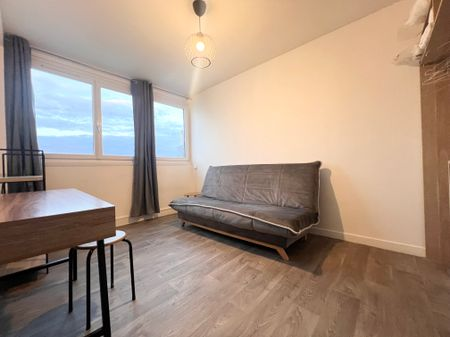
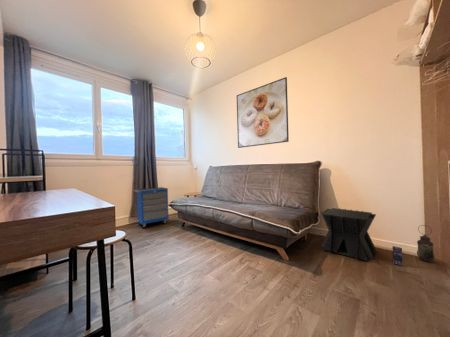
+ side table (358, 232)
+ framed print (259, 116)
+ cabinet (151, 206)
+ lantern (425, 242)
